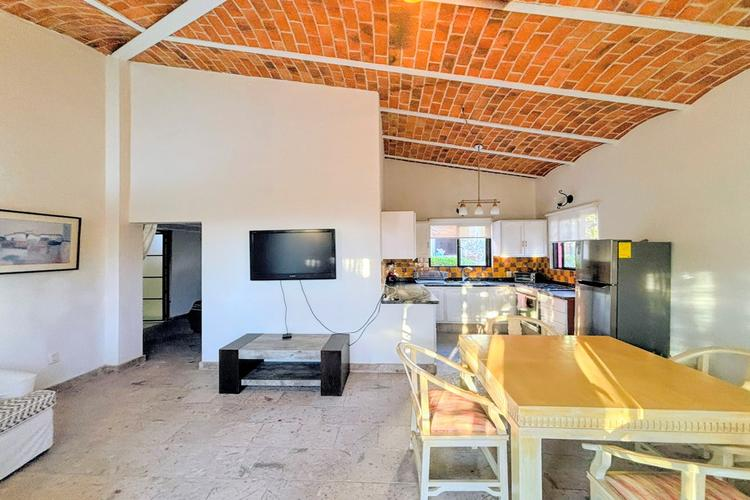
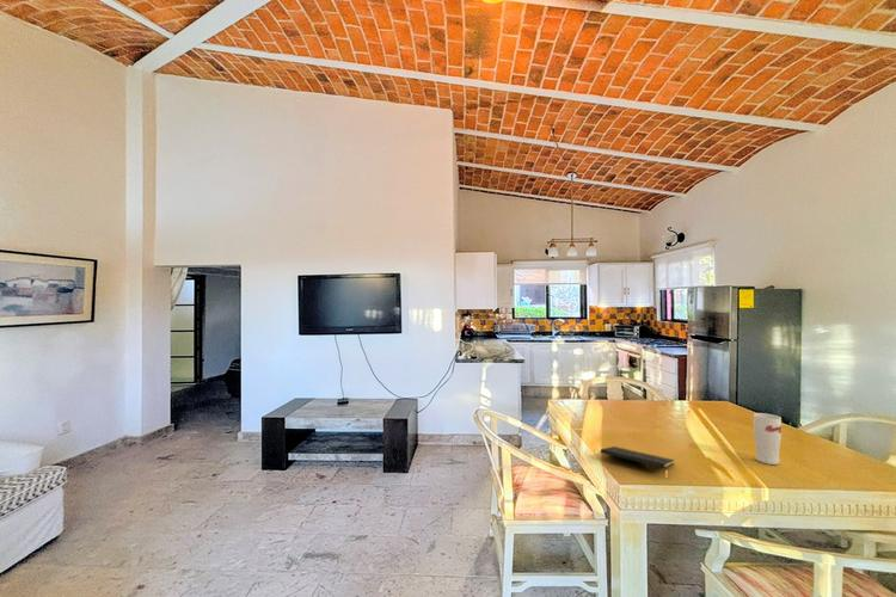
+ cup (767, 438)
+ notepad (637, 456)
